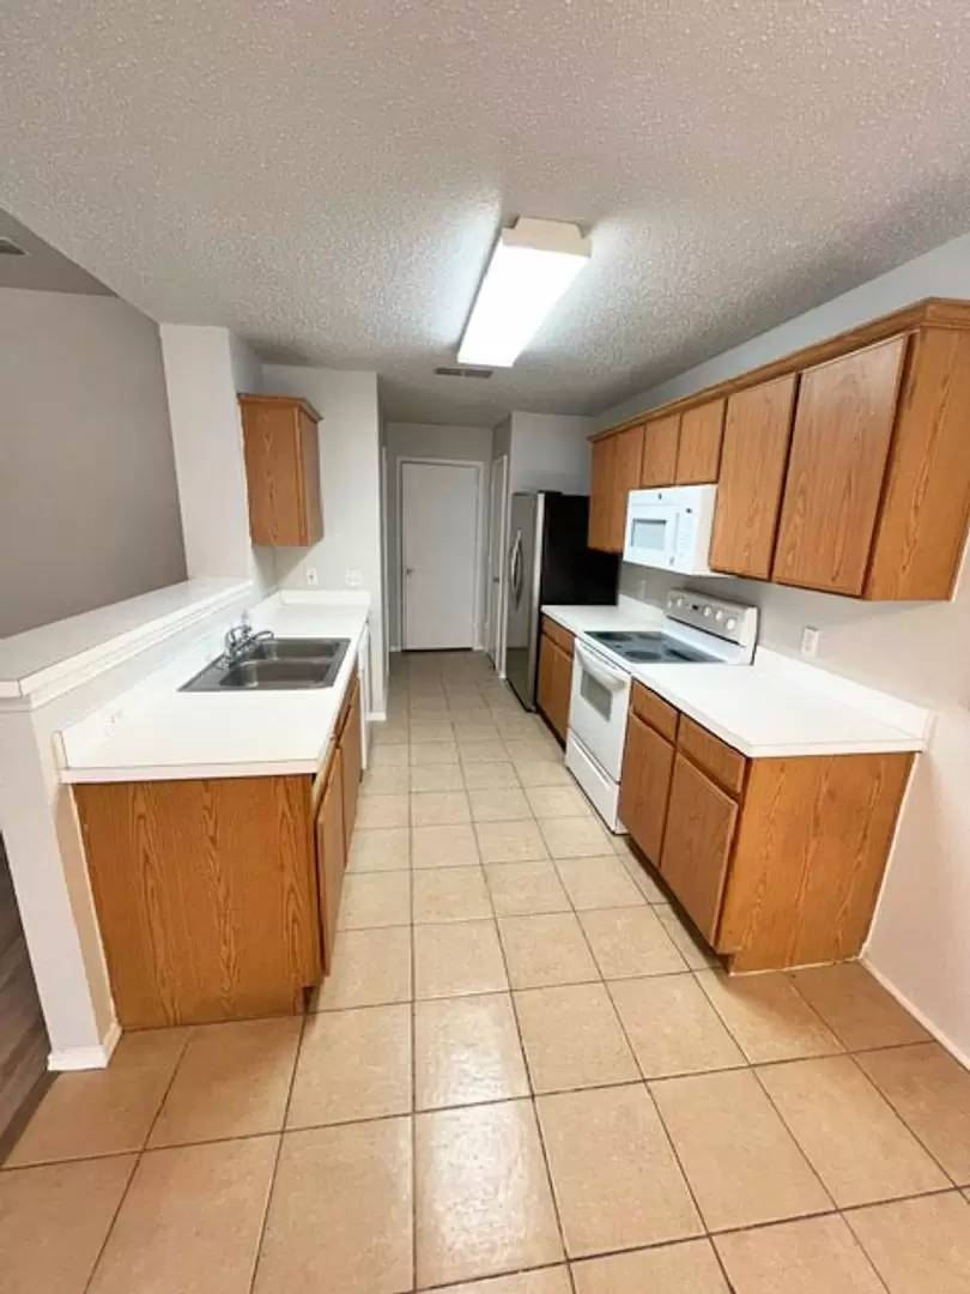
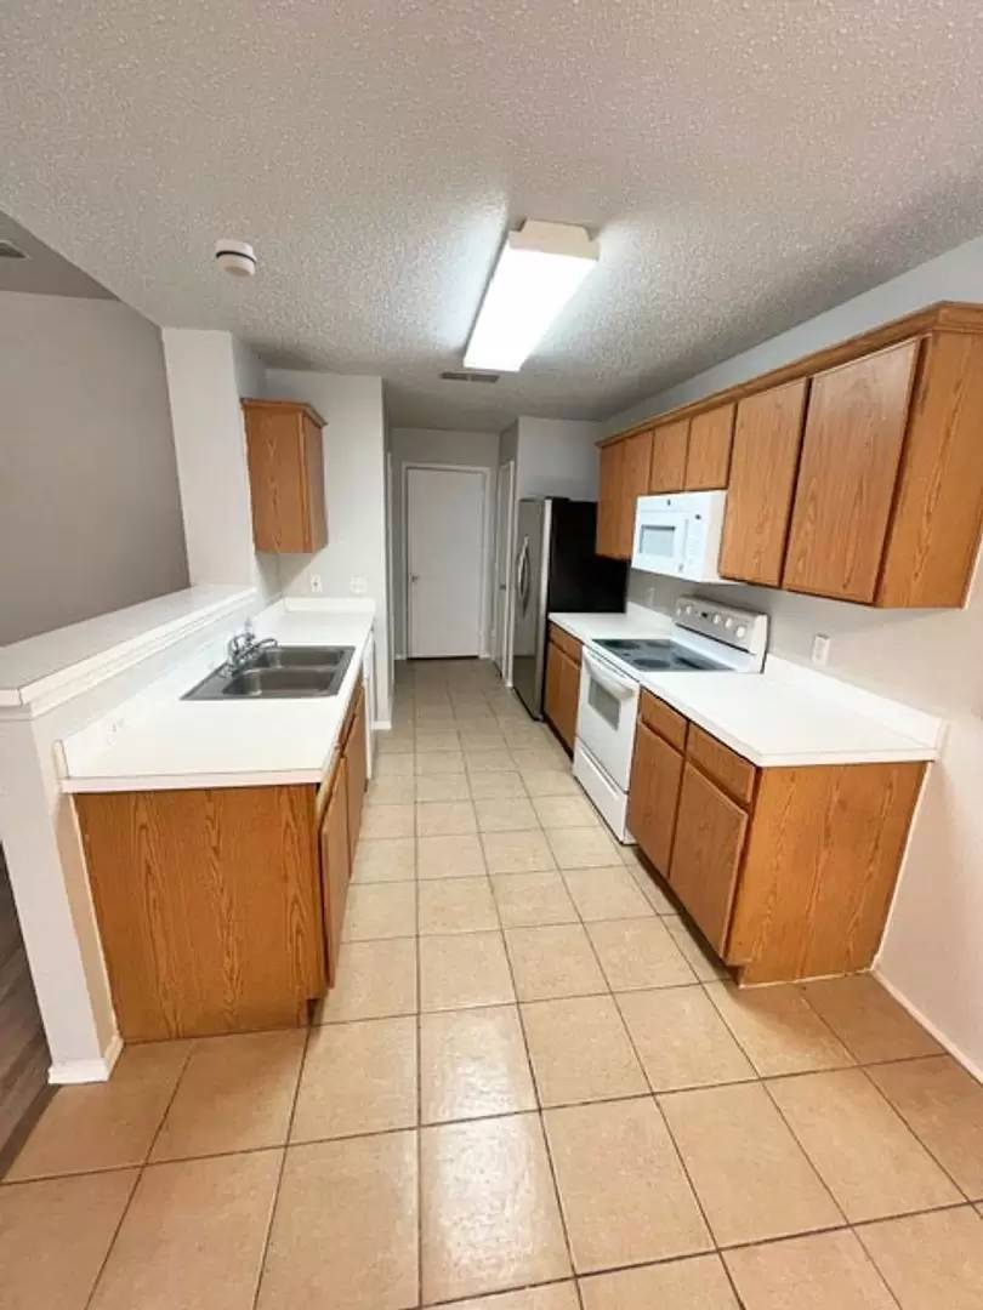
+ smoke detector (235, 258)
